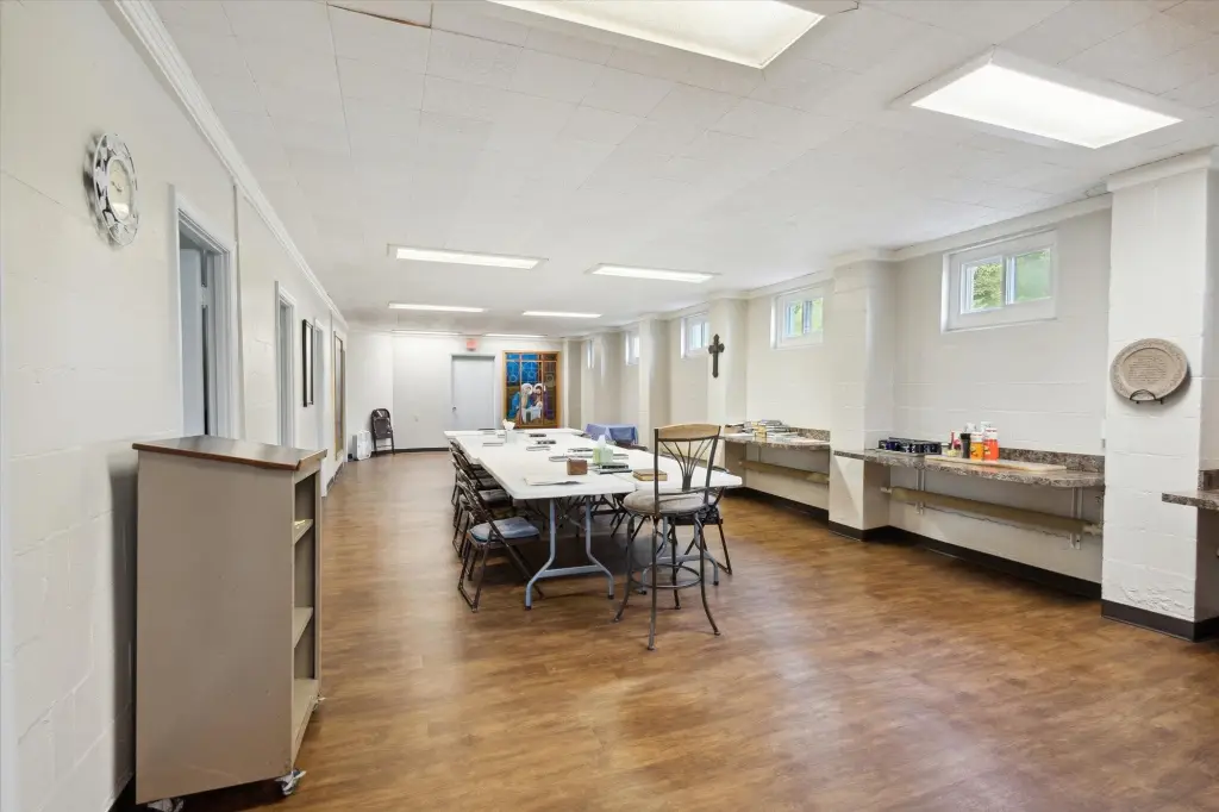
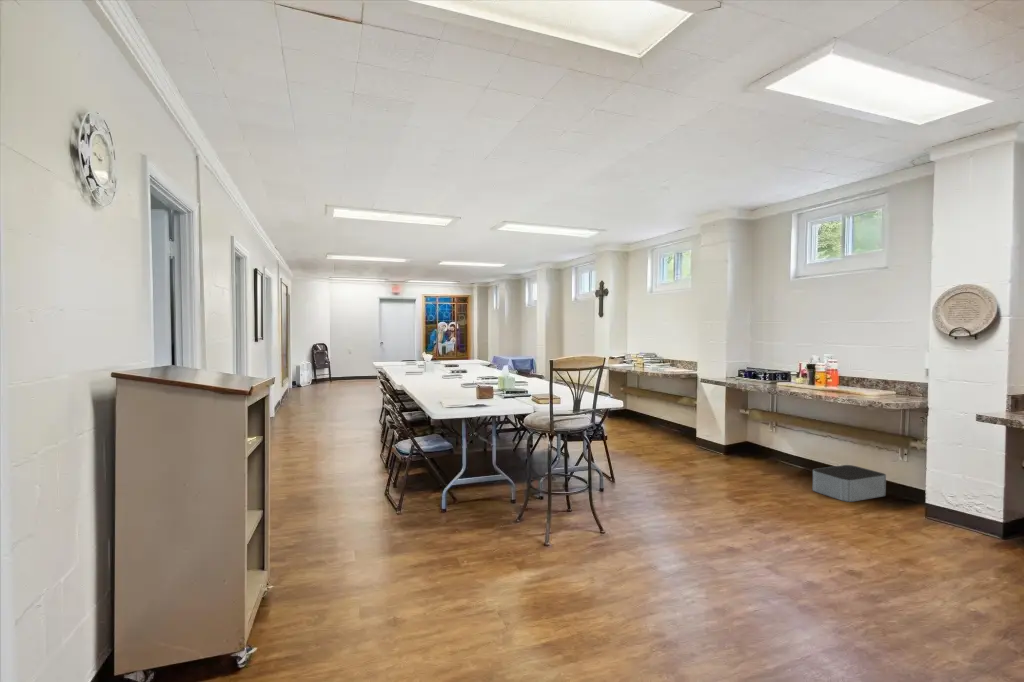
+ storage bin (848, 482)
